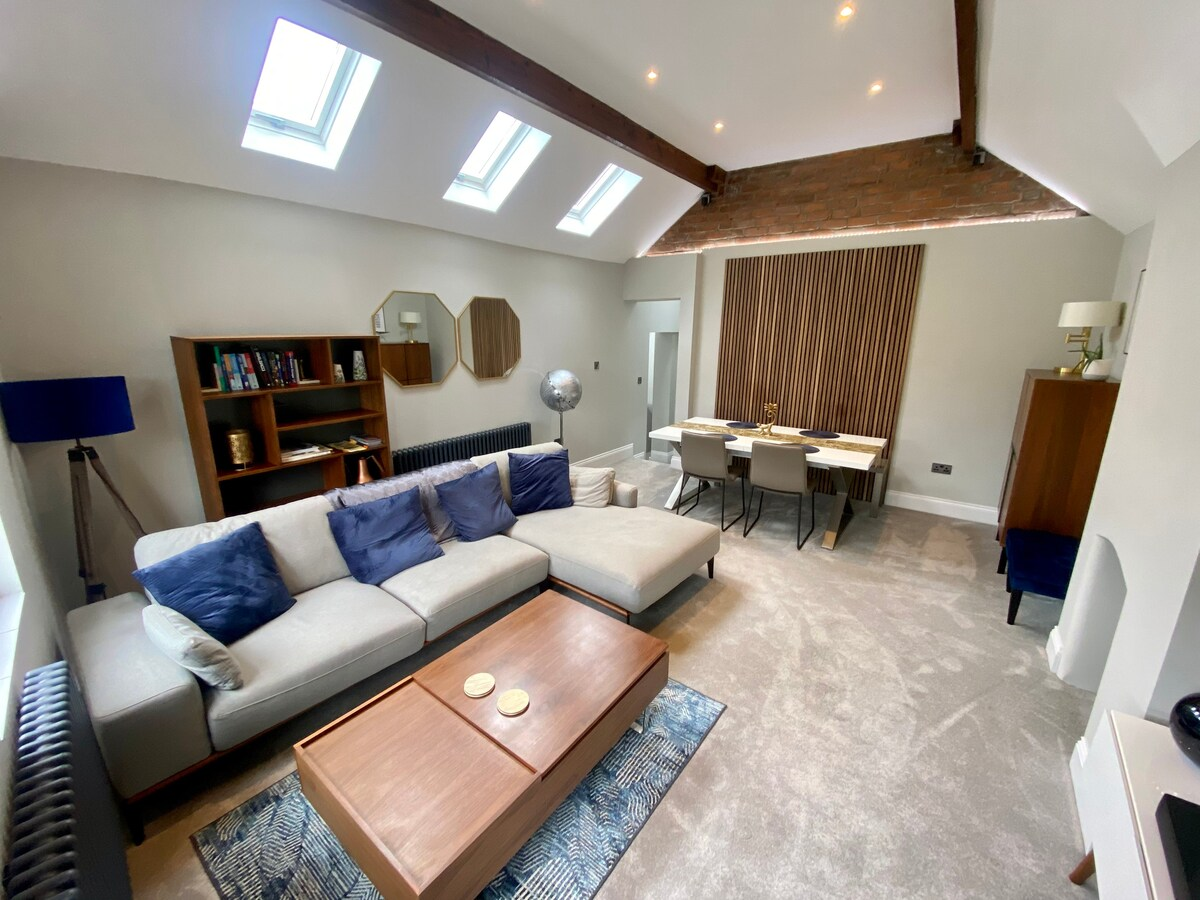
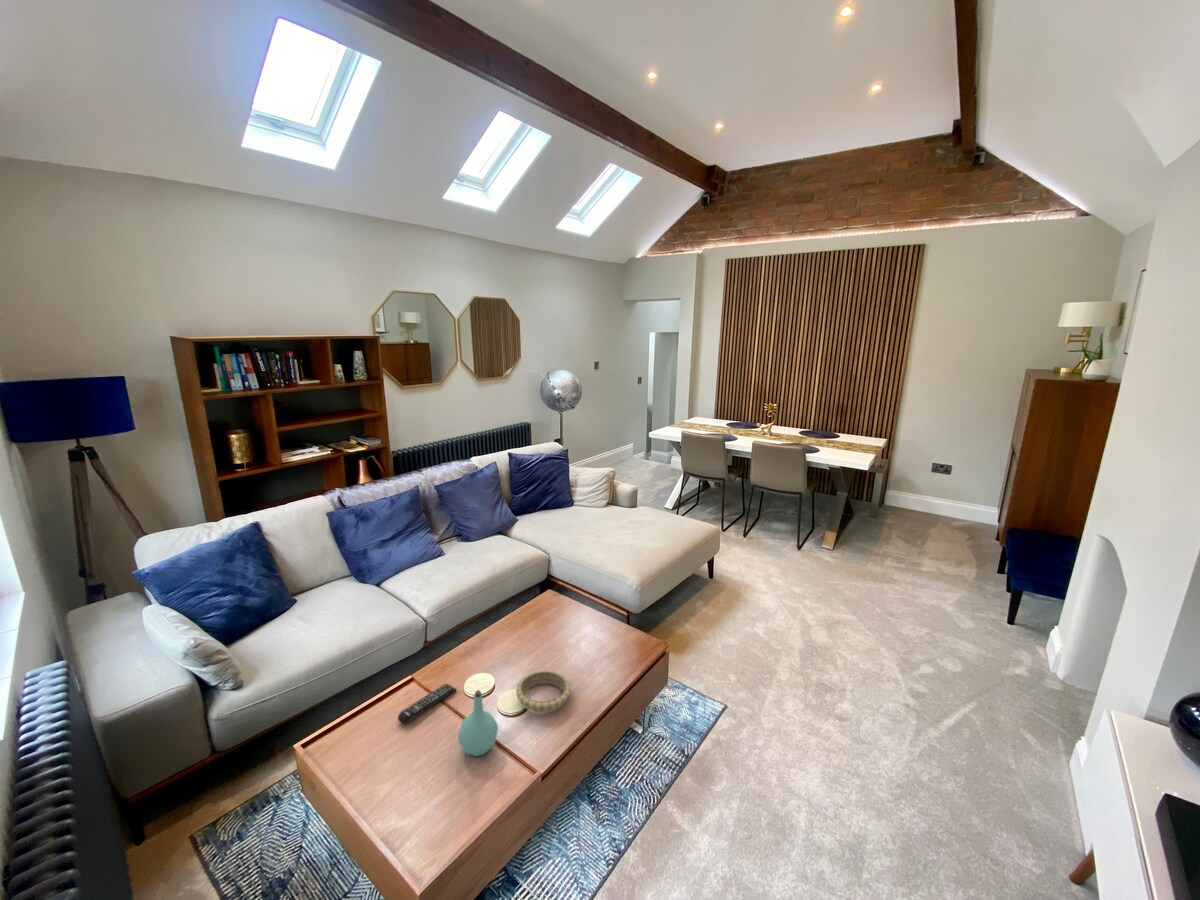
+ bottle (478, 719)
+ remote control (428, 702)
+ decorative bowl (539, 683)
